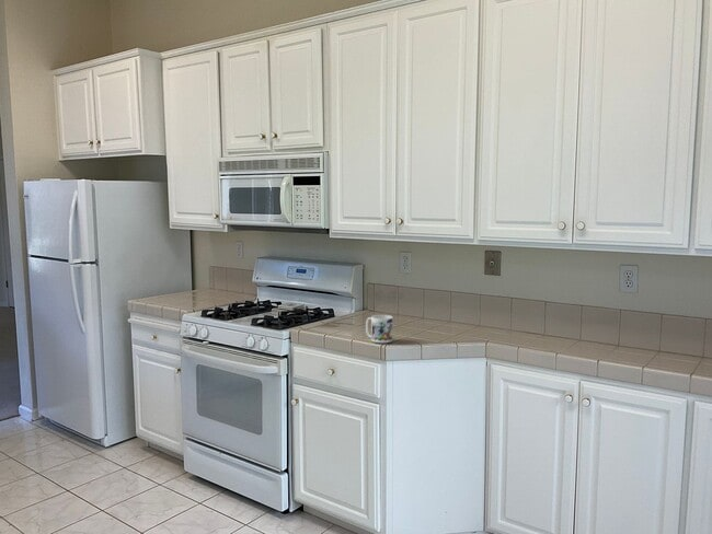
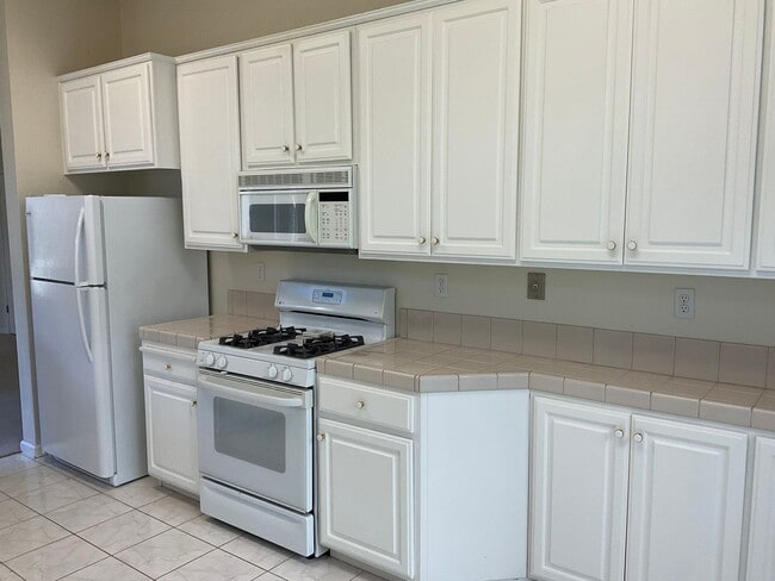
- mug (378, 328)
